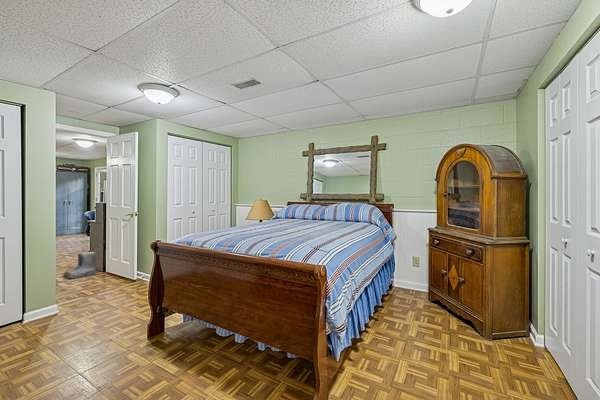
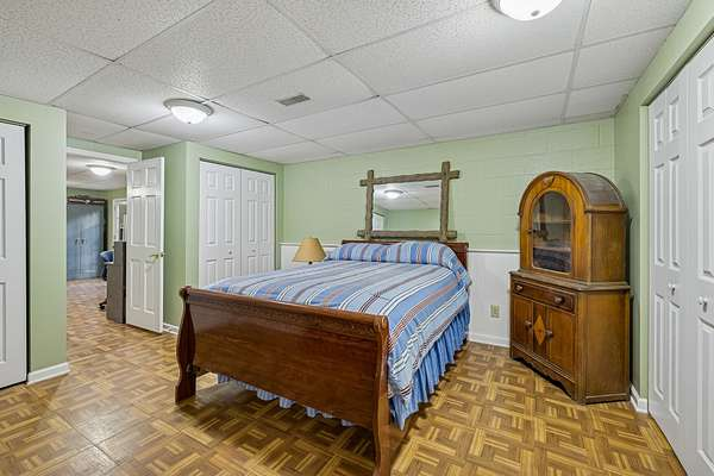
- boots (80, 264)
